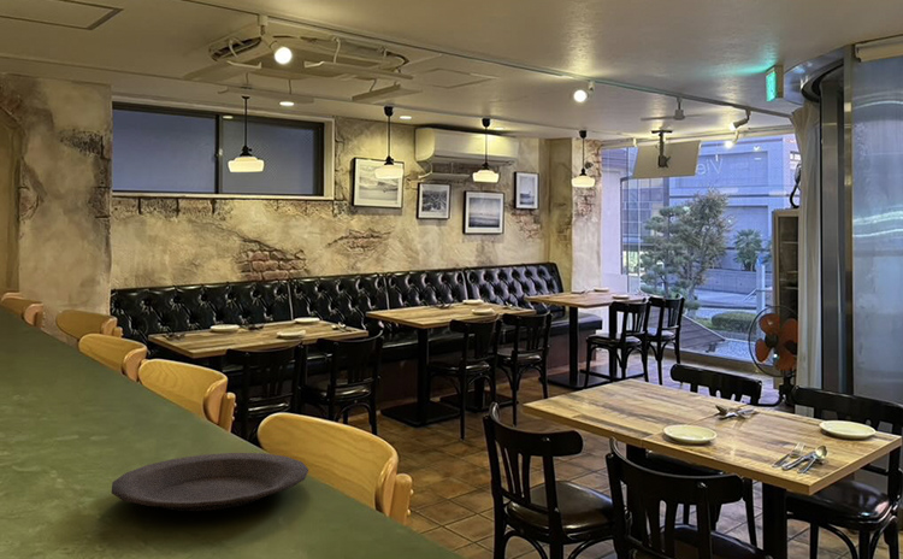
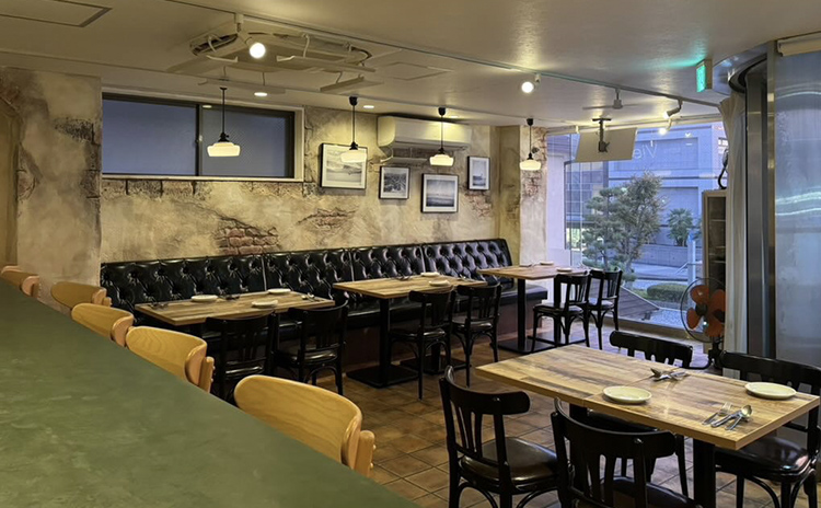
- plate (213, 483)
